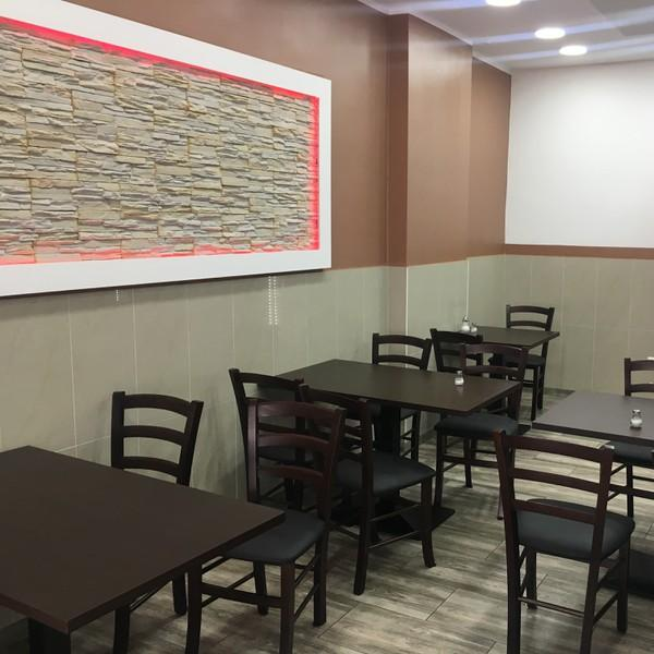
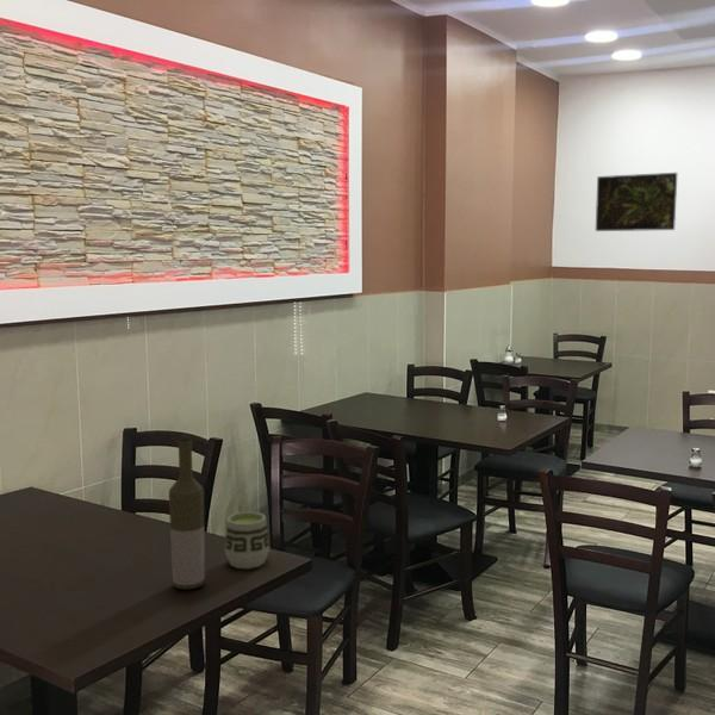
+ cup (247, 540)
+ bottle (186, 512)
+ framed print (635, 203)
